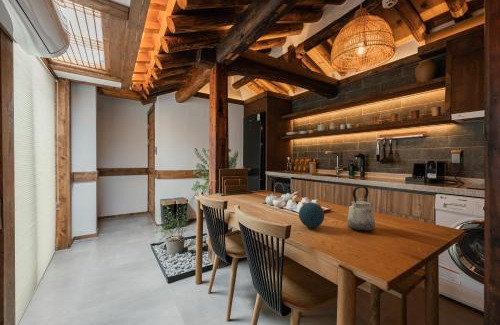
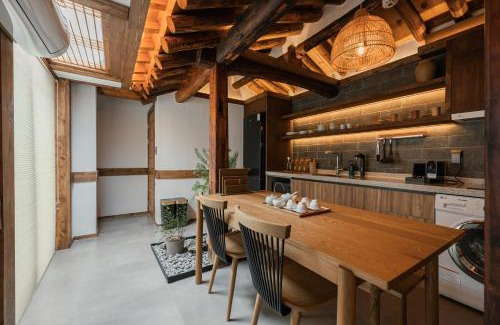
- decorative orb (311, 214)
- kettle (363, 207)
